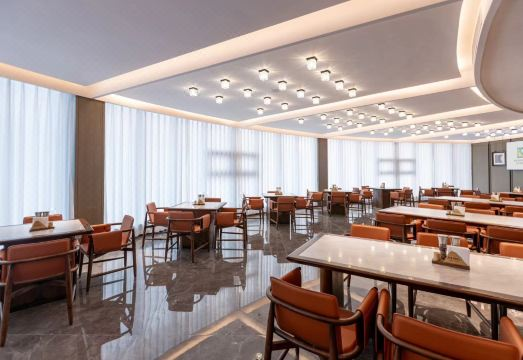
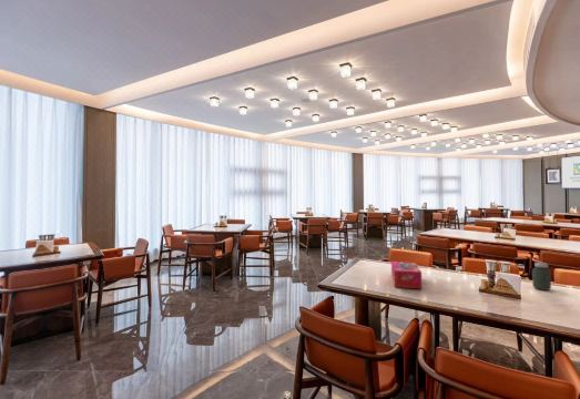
+ tissue box (405, 274)
+ jar (541, 276)
